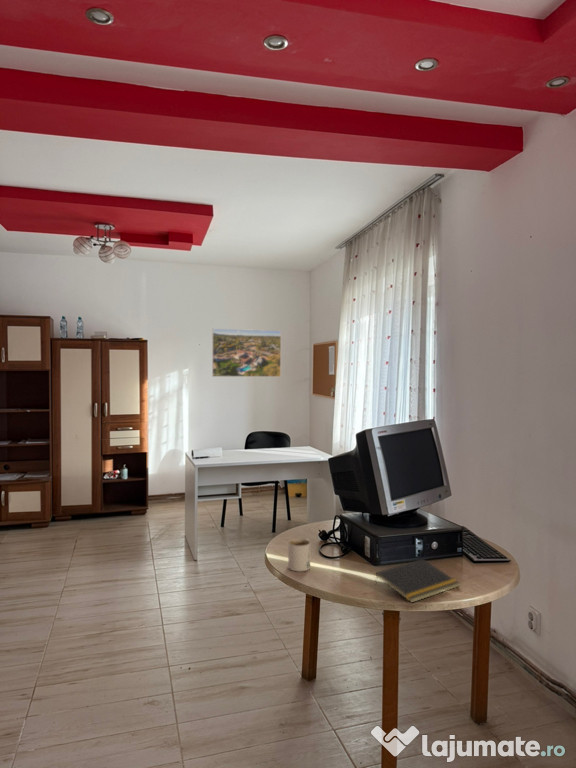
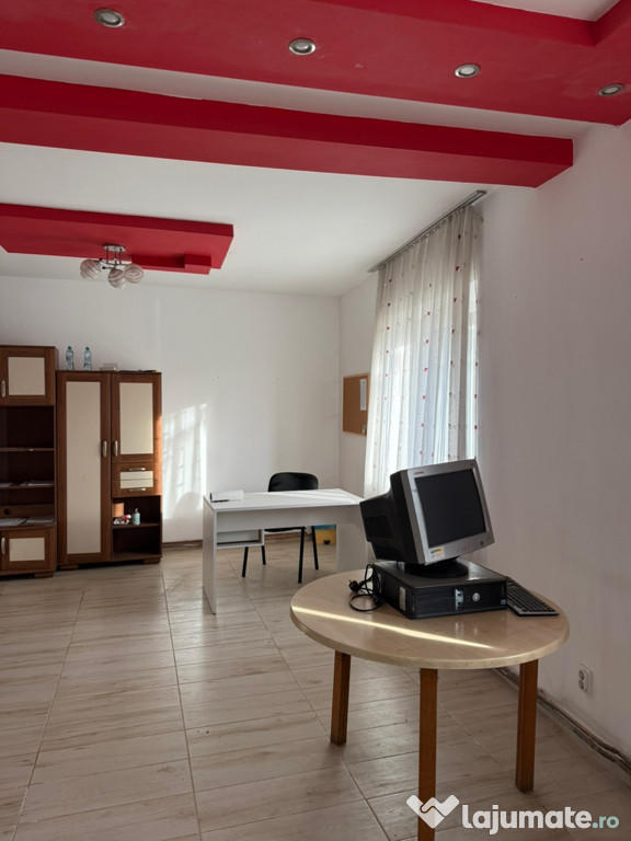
- mug (301, 553)
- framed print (247, 353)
- notepad (417, 579)
